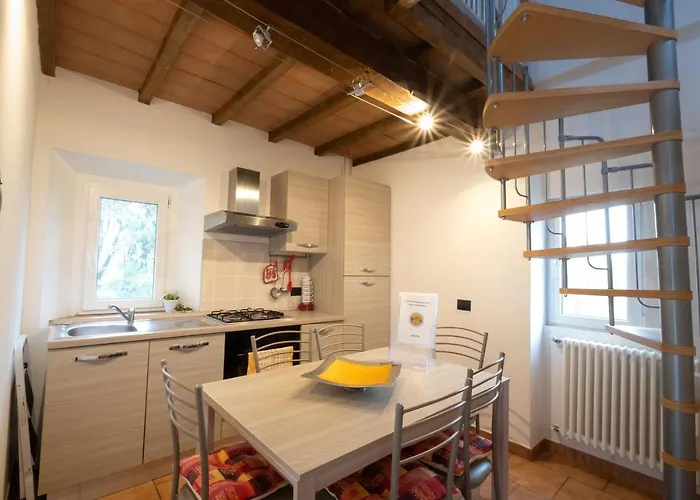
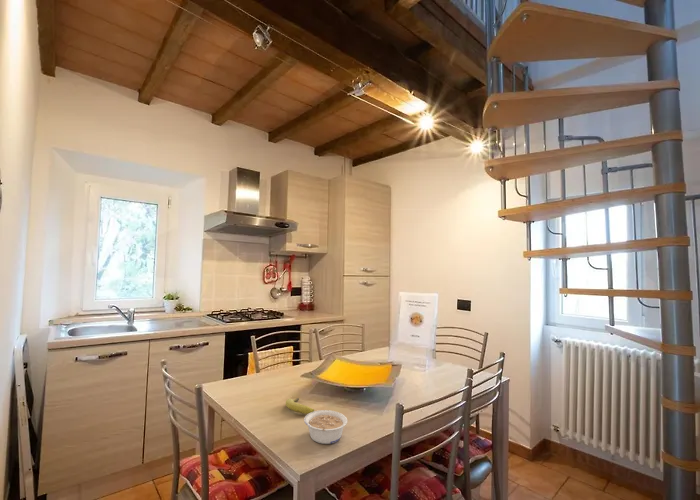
+ fruit (297, 404)
+ legume (326, 426)
